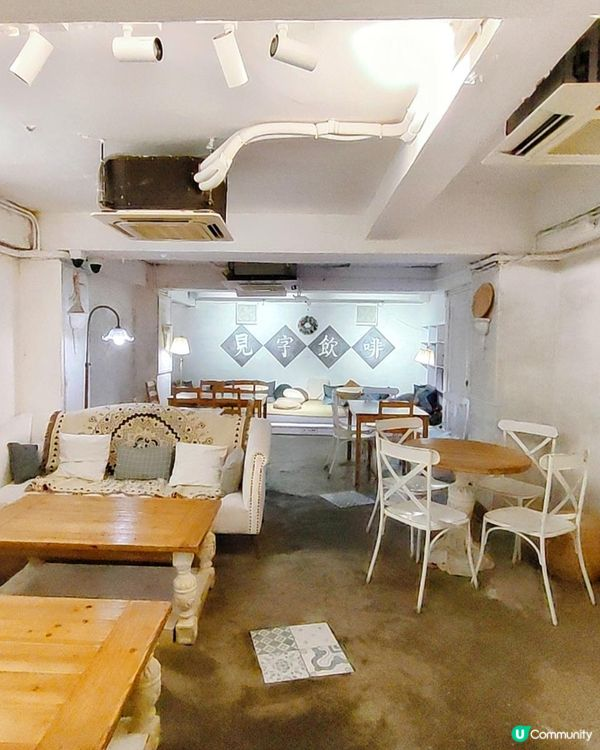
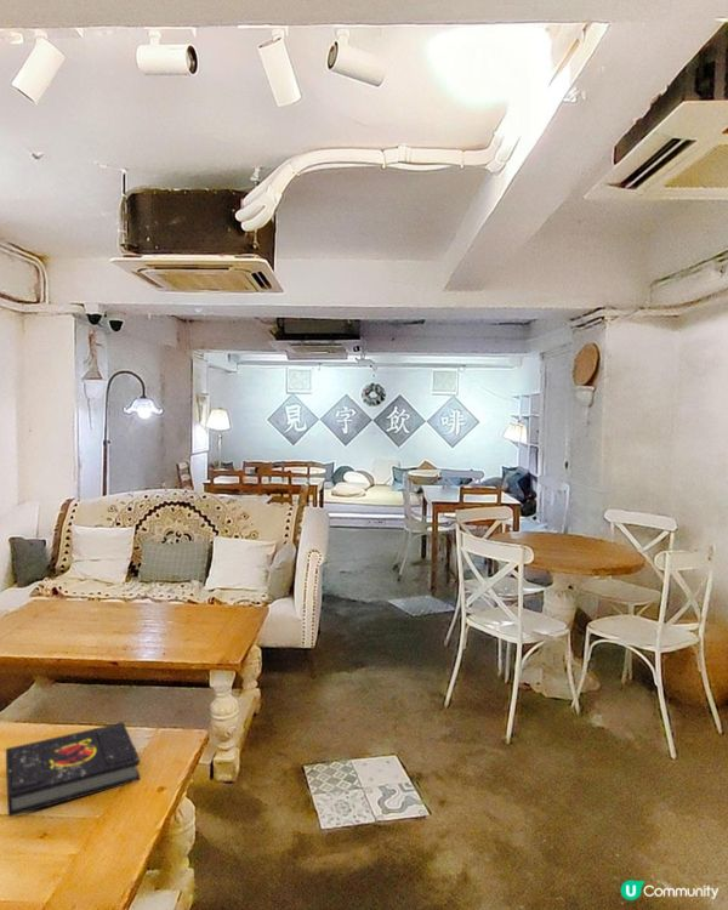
+ book (72, 763)
